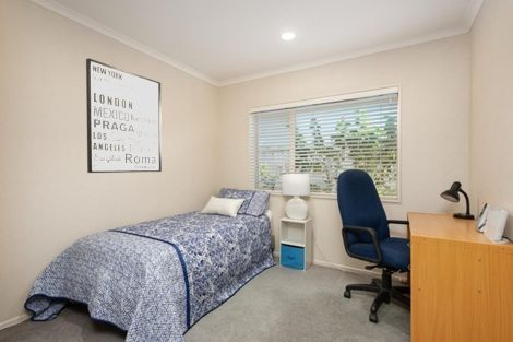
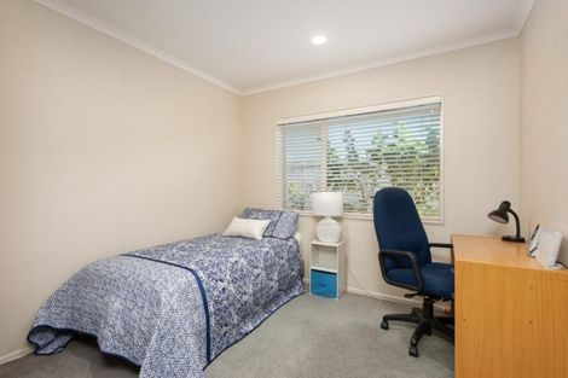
- wall art (128, 121)
